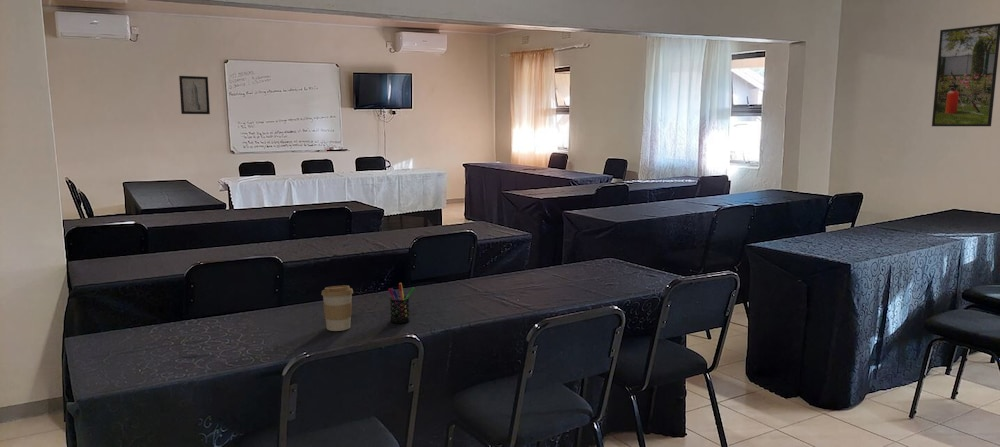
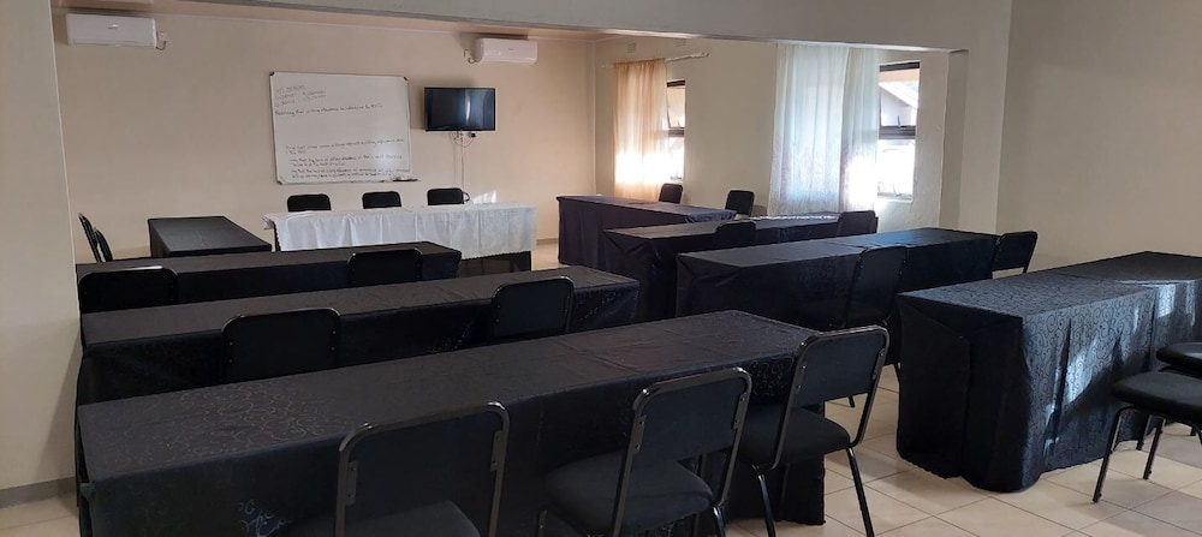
- coffee cup (337, 306)
- wall art (194, 95)
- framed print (965, 77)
- pen holder (402, 301)
